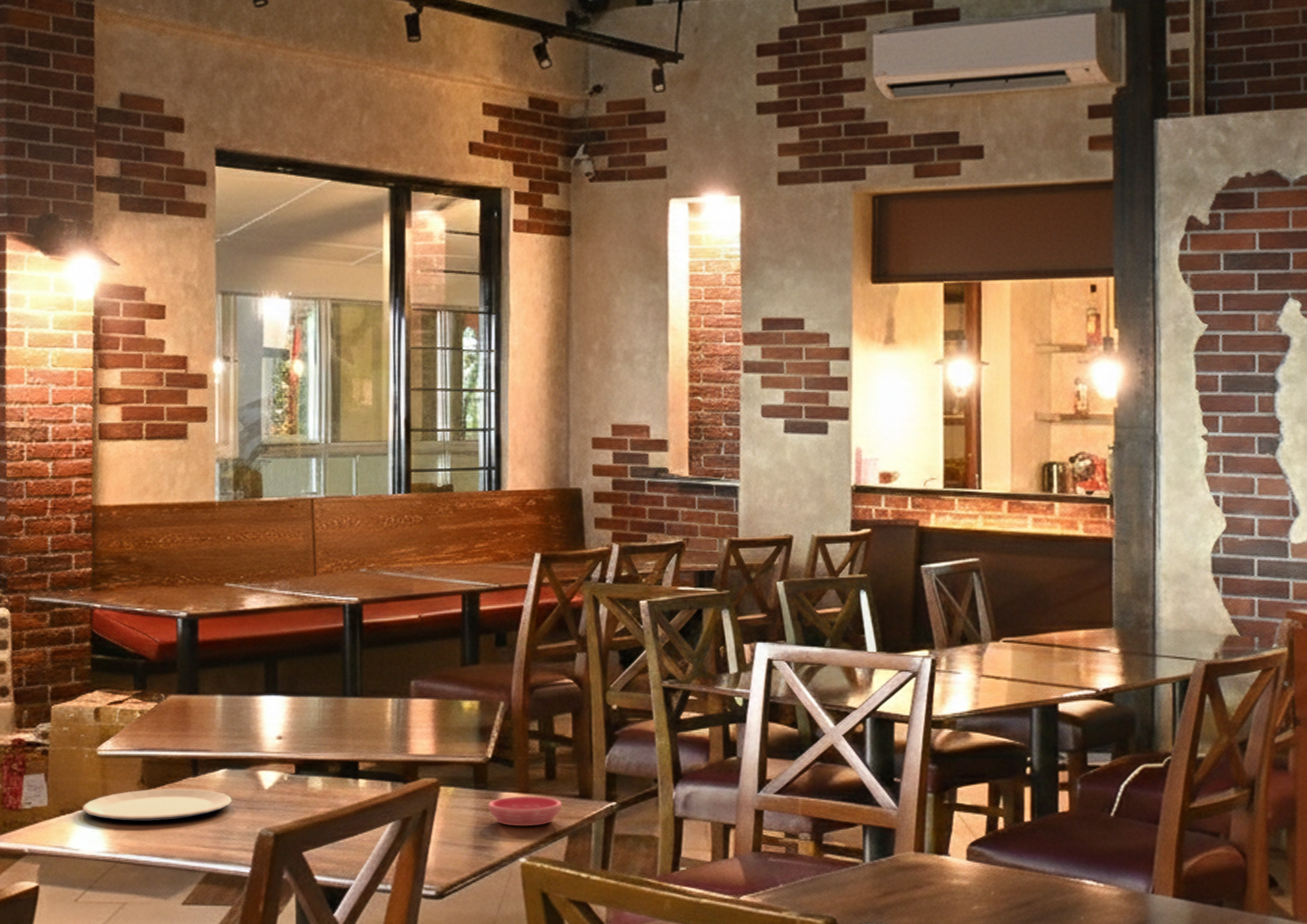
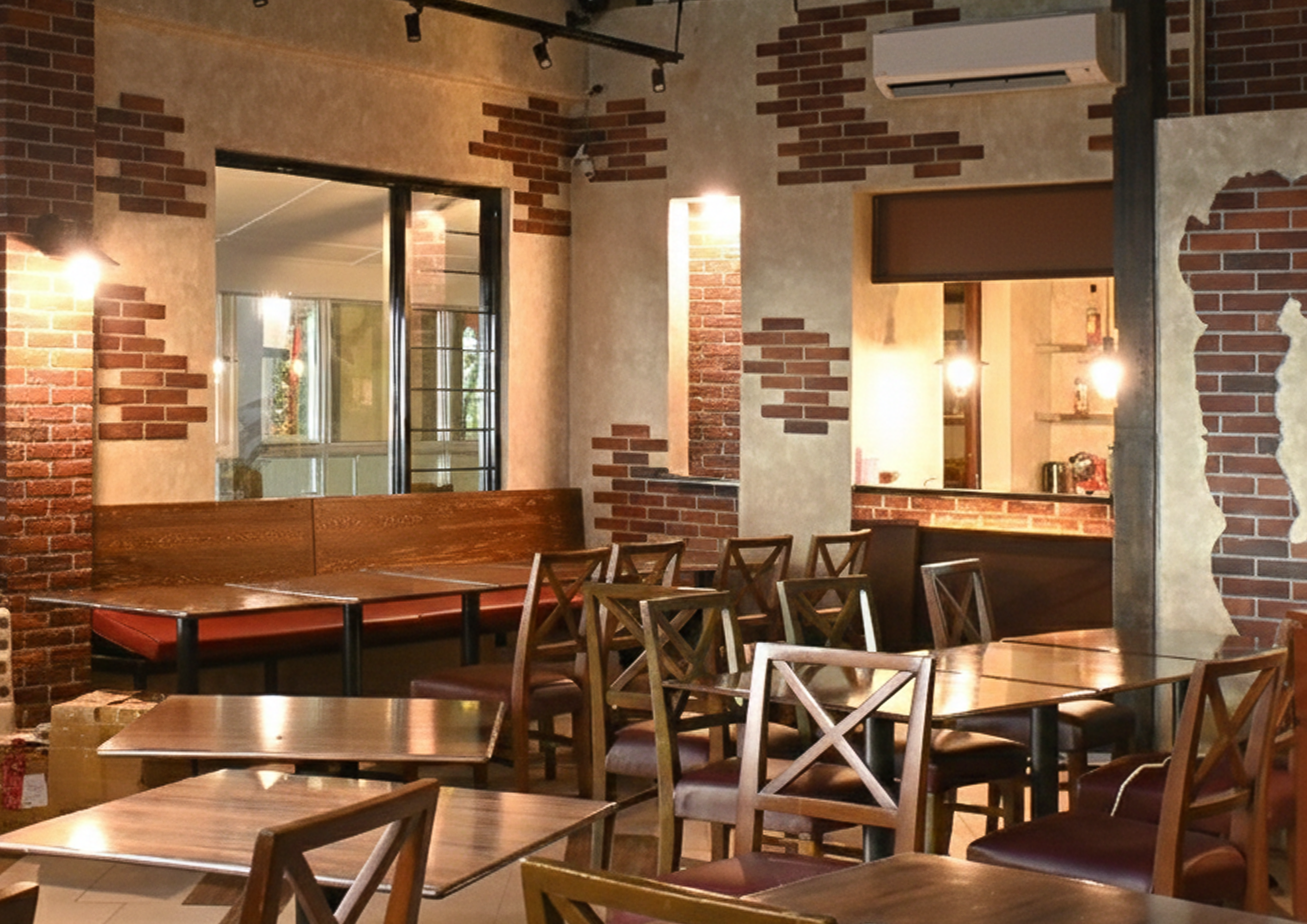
- plate (158, 806)
- saucer (525, 811)
